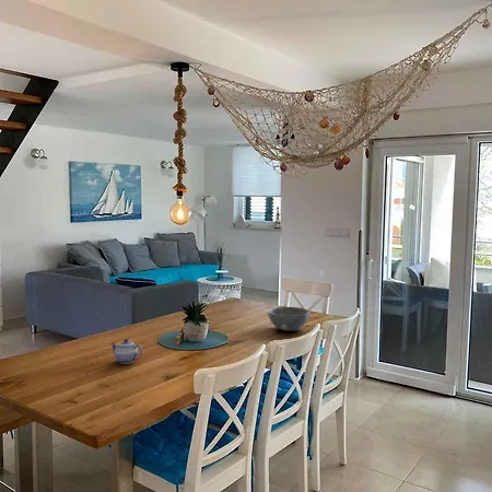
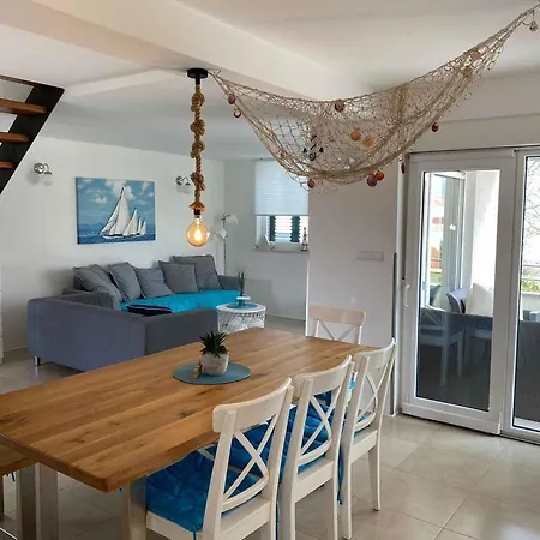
- teapot (126, 350)
- bowl (288, 319)
